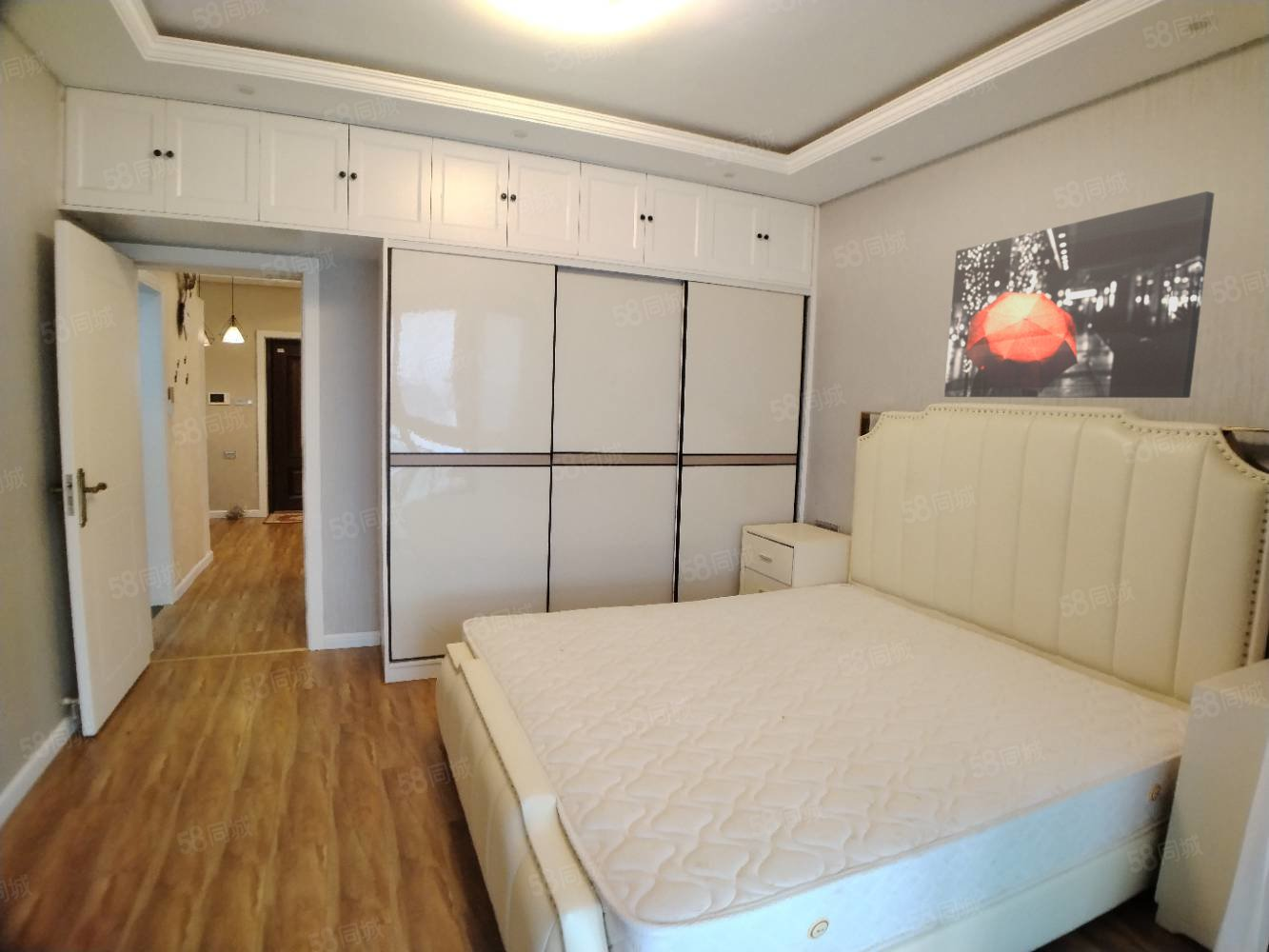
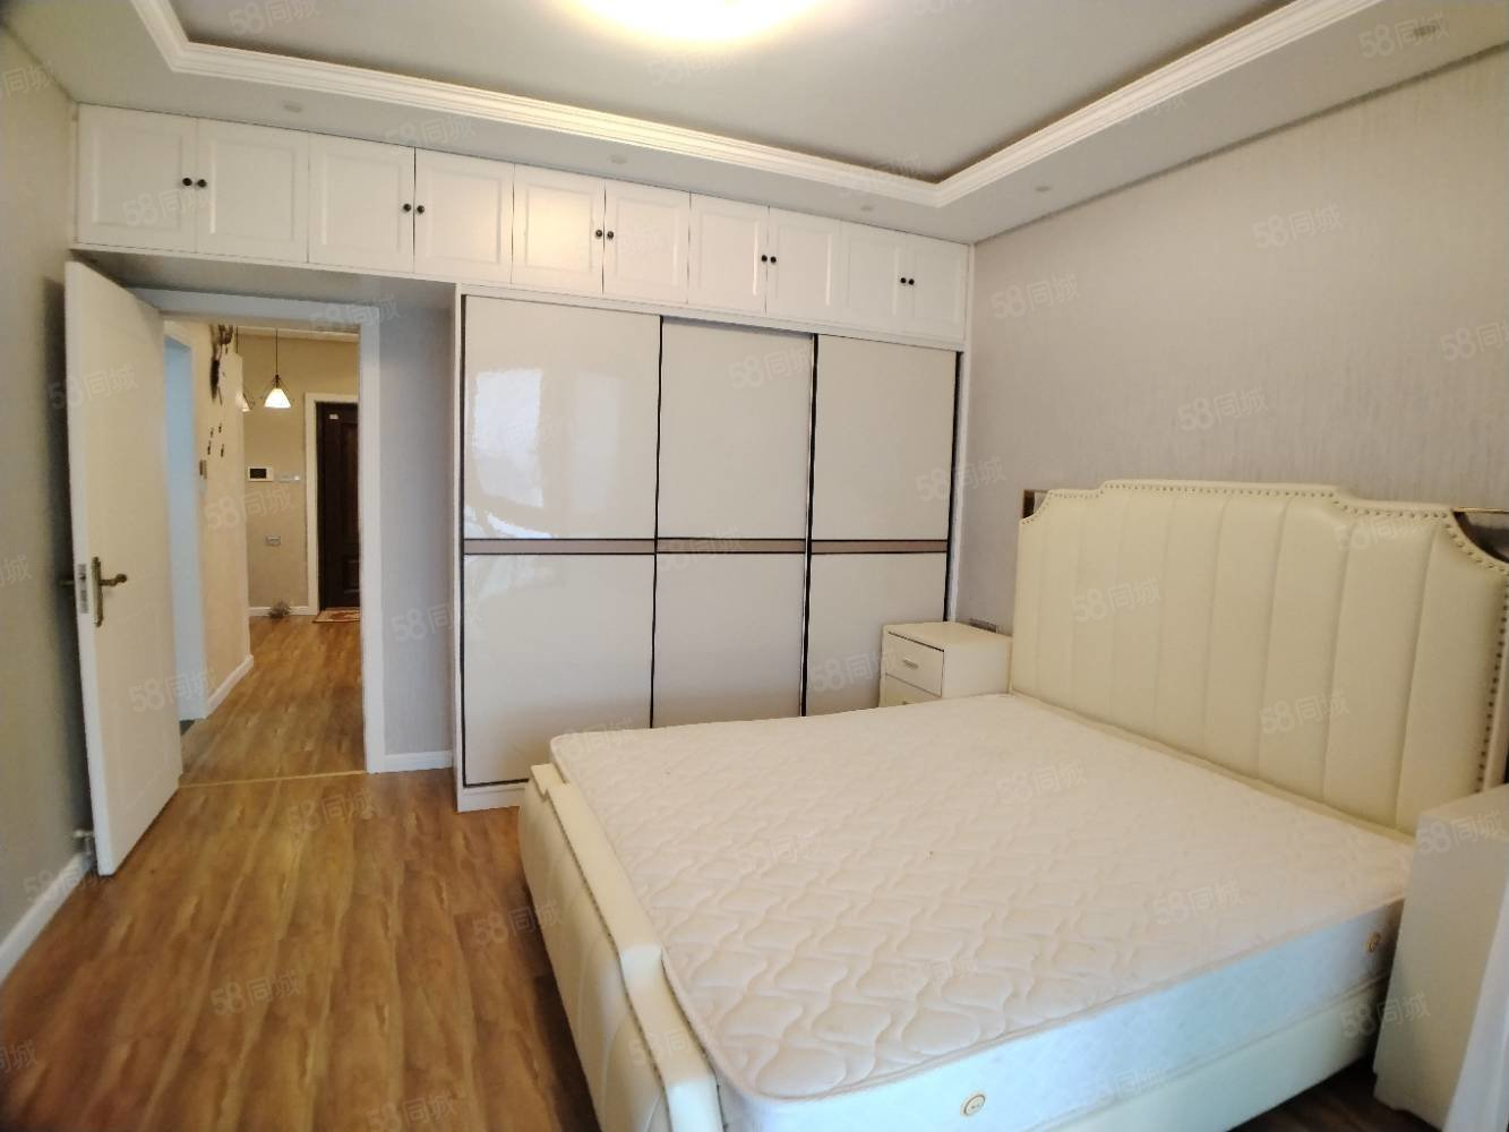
- wall art (1055, 312)
